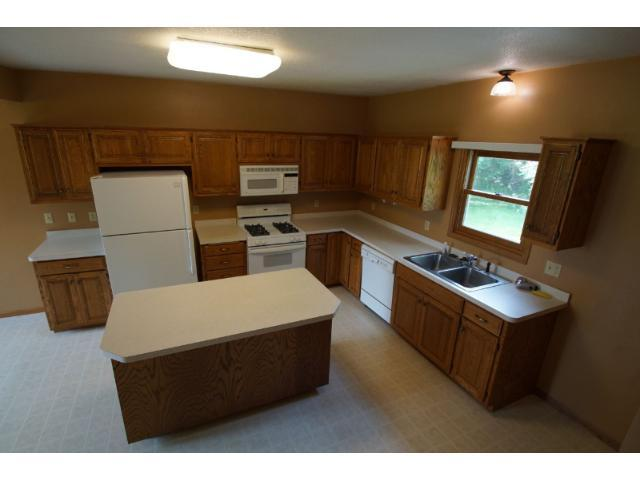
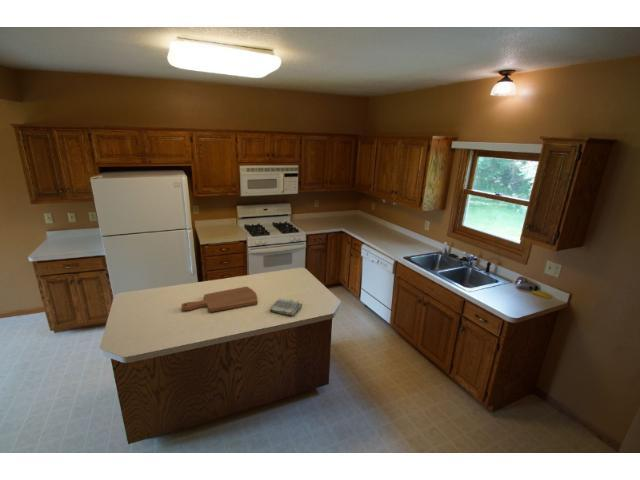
+ cutting board (226, 299)
+ dish towel (286, 306)
